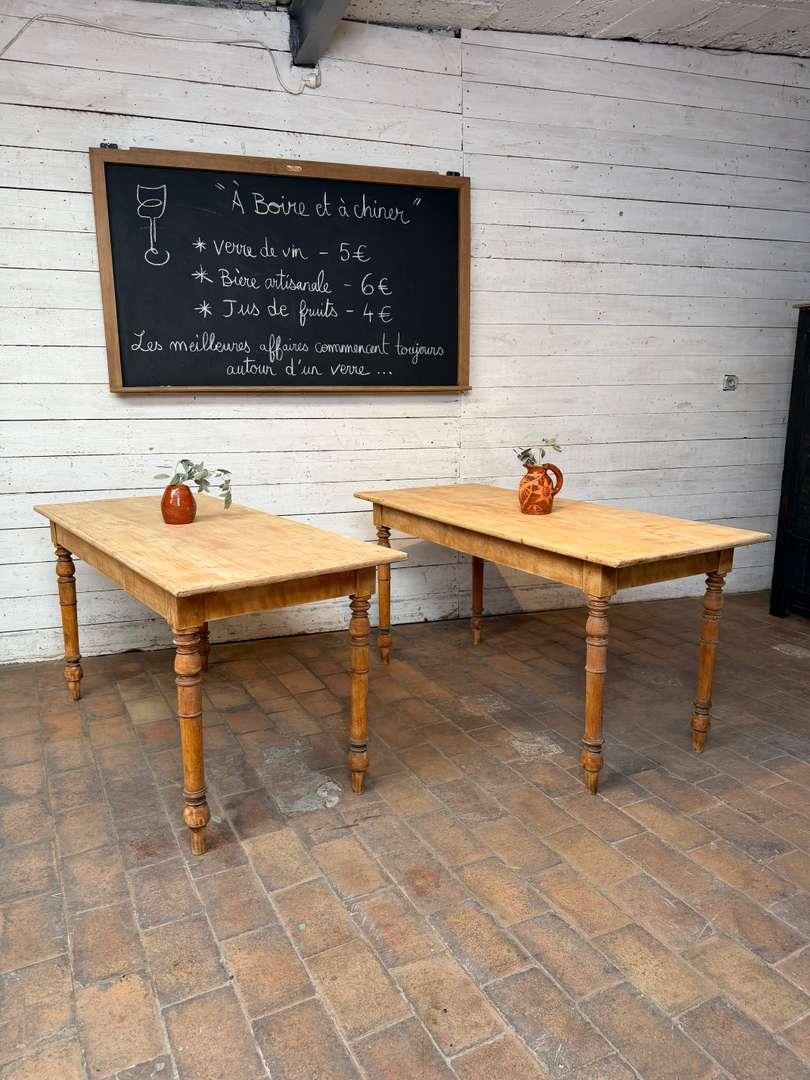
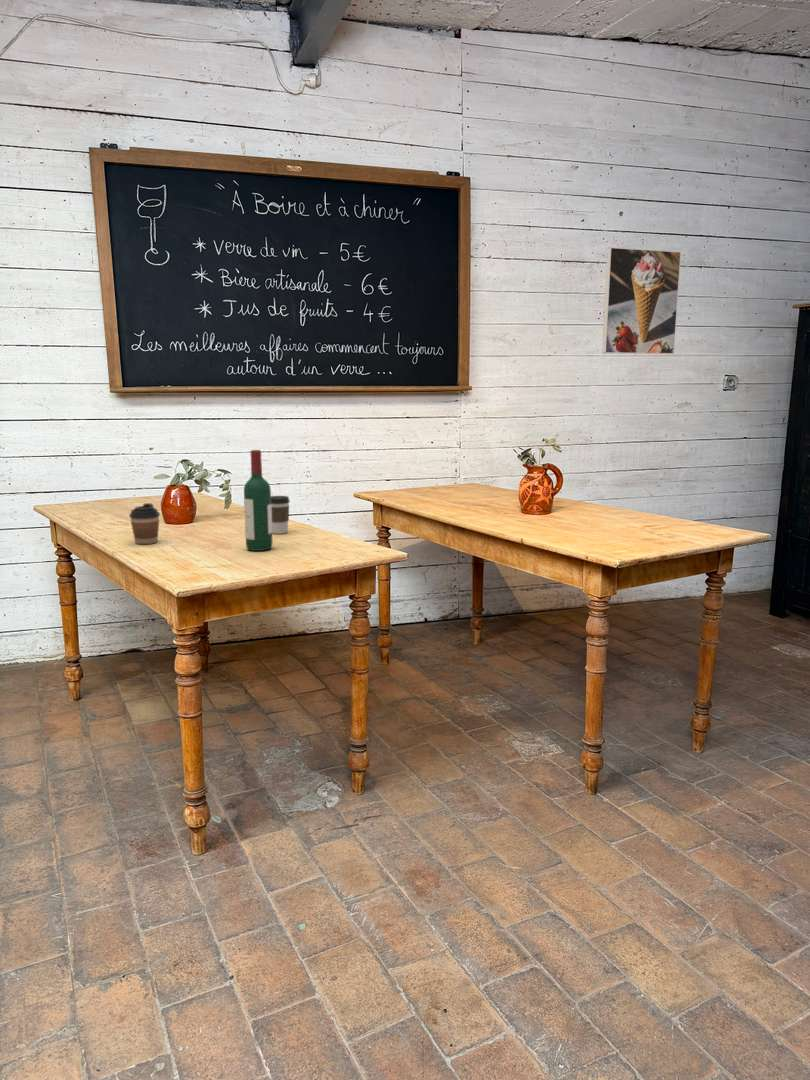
+ coffee cup (278, 514)
+ wine bottle (257, 499)
+ coffee cup (145, 523)
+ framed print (641, 302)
